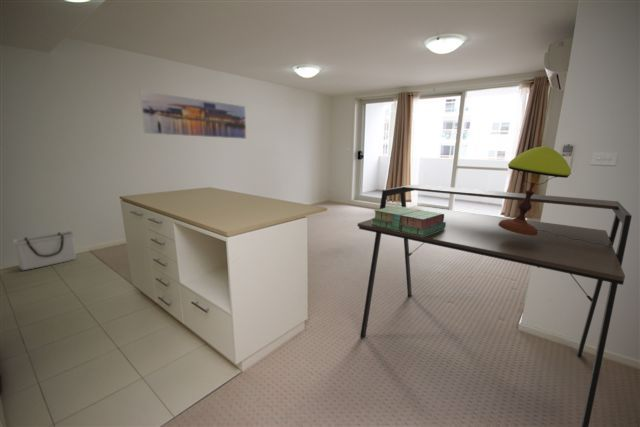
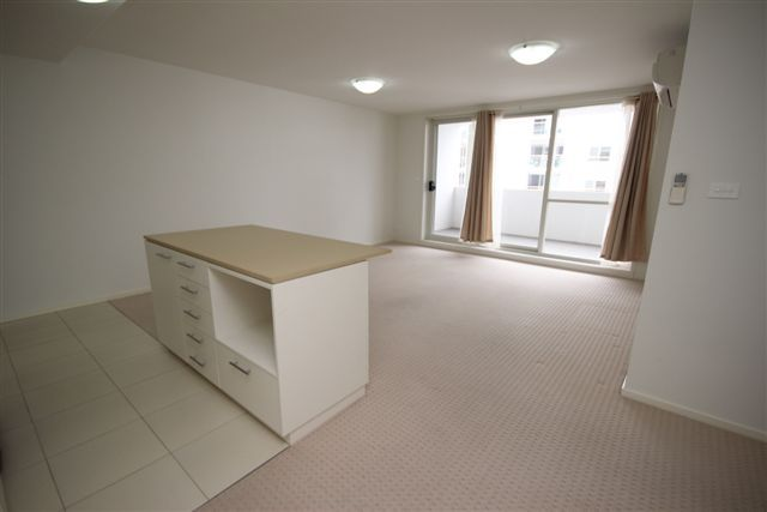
- table lamp (546, 181)
- stack of books (408, 218)
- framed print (200, 118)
- desk (479, 254)
- storage bin (47, 249)
